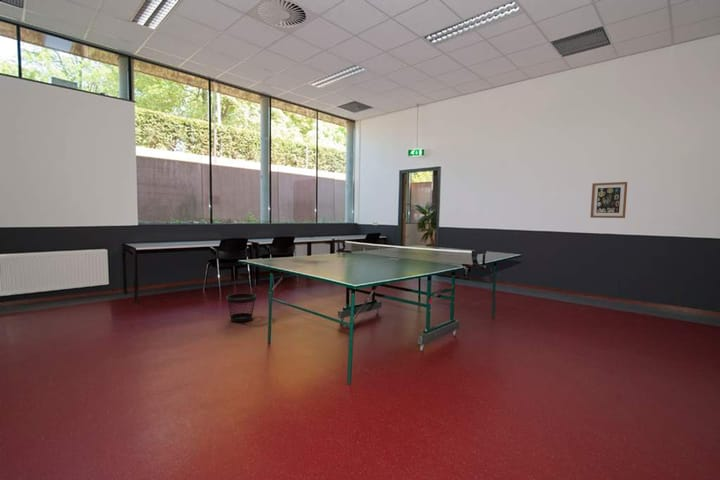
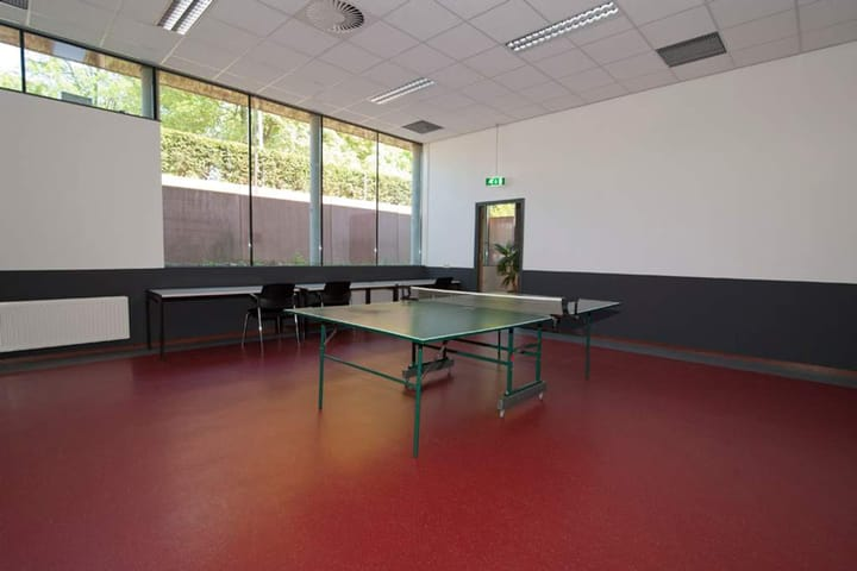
- wastebasket (241, 307)
- wall art (608, 200)
